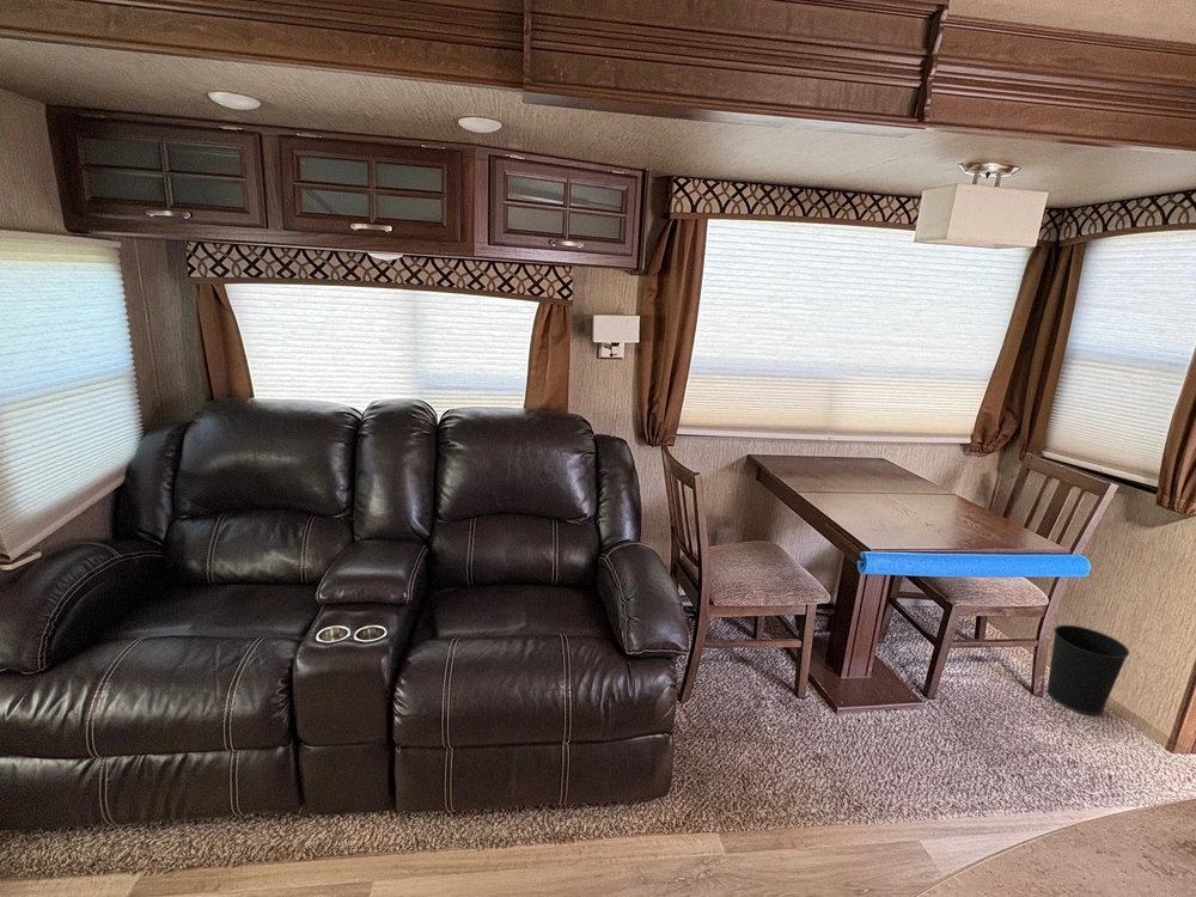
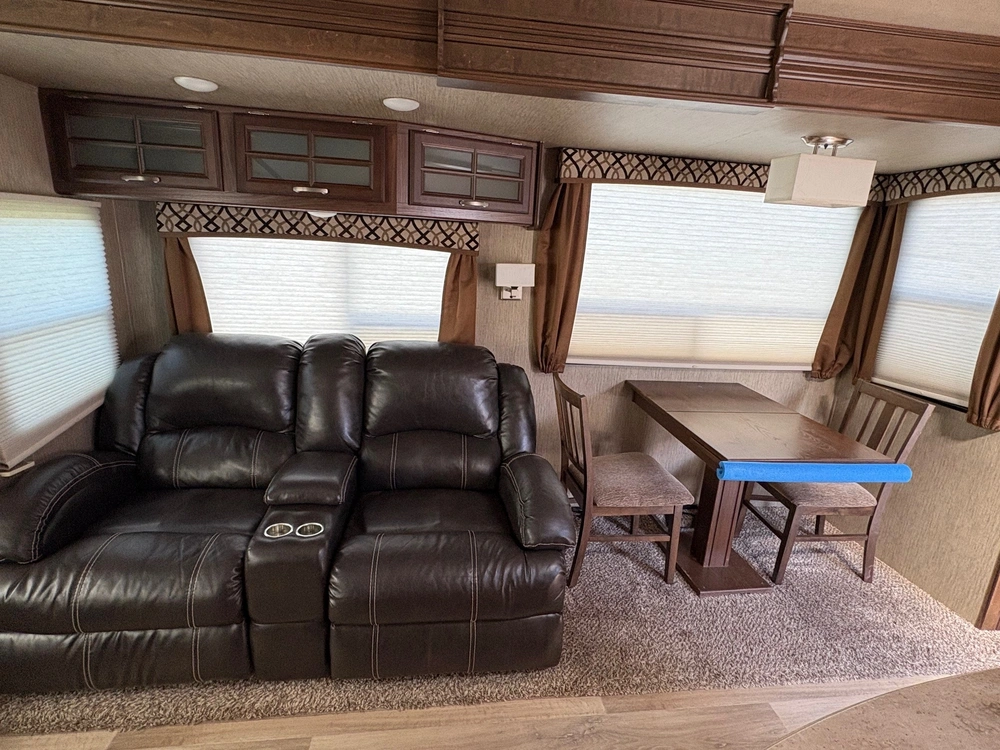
- wastebasket (1081, 670)
